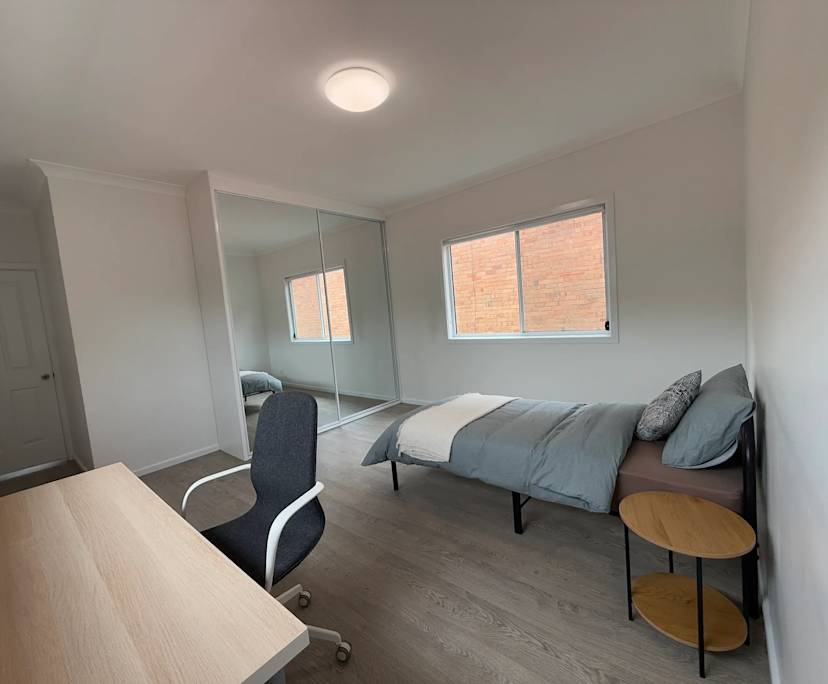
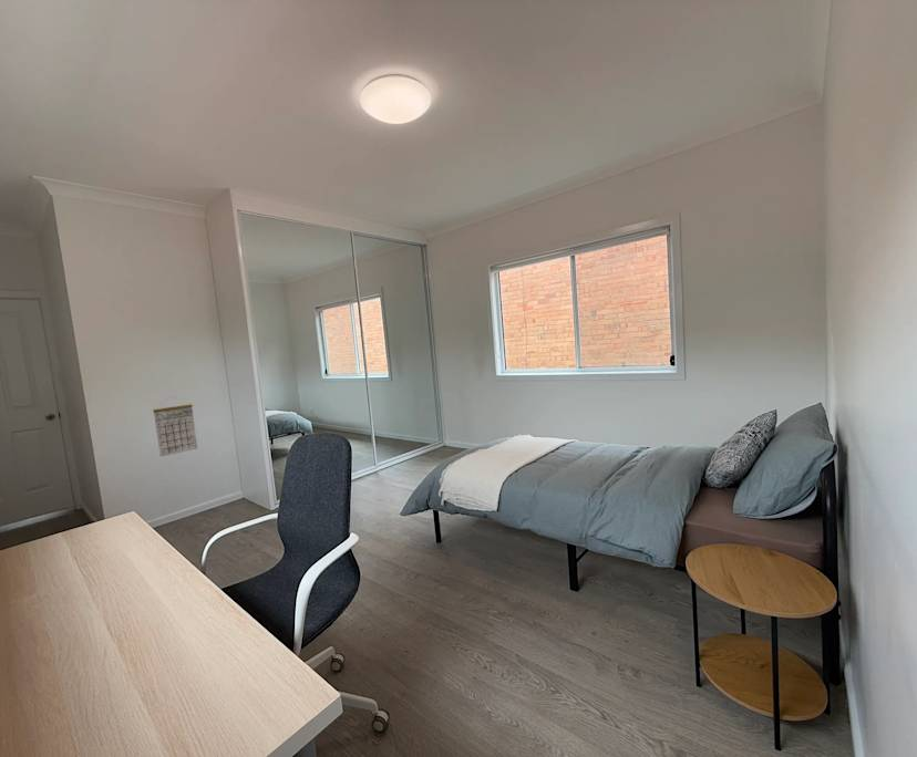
+ calendar (175, 424)
